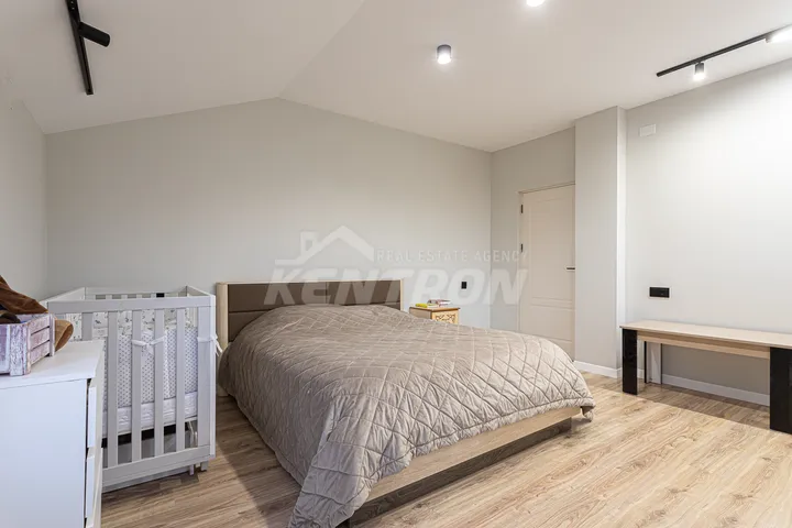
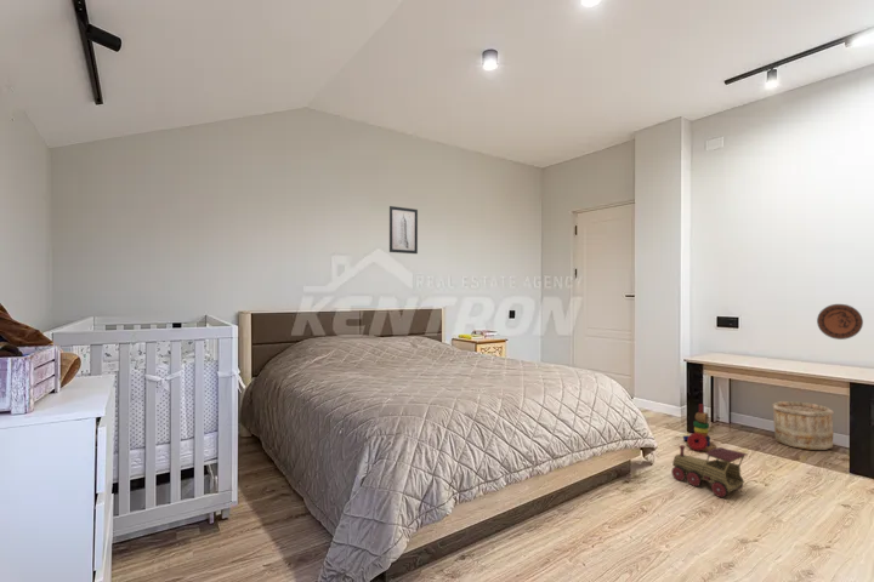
+ decorative plate (839, 321)
+ stacking toy (697, 424)
+ wall art (403, 230)
+ toy train (705, 466)
+ wooden bucket (801, 424)
